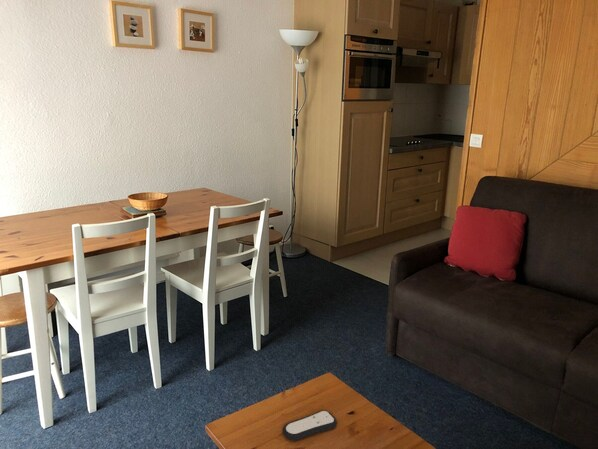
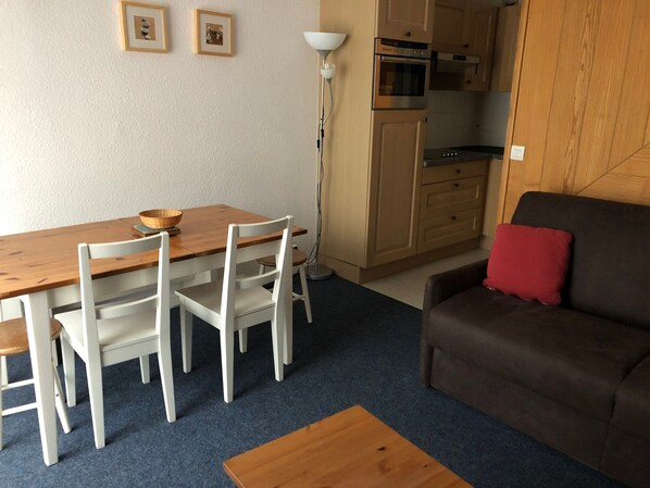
- remote control (309, 425)
